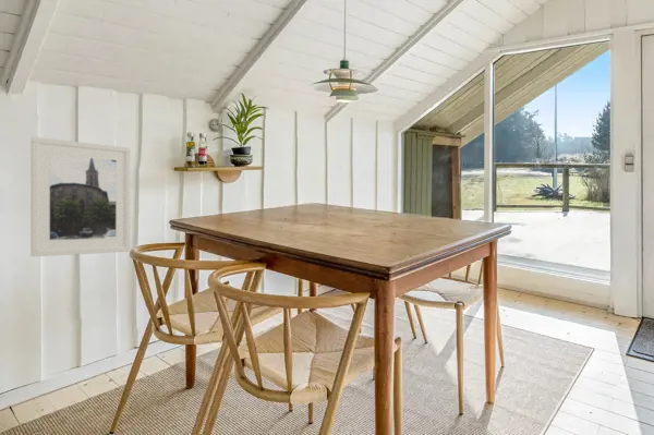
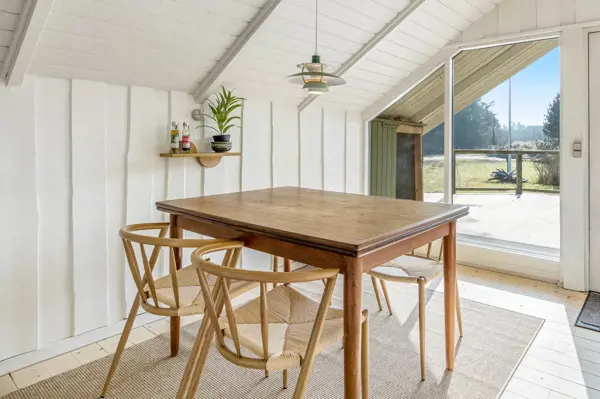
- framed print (84, 197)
